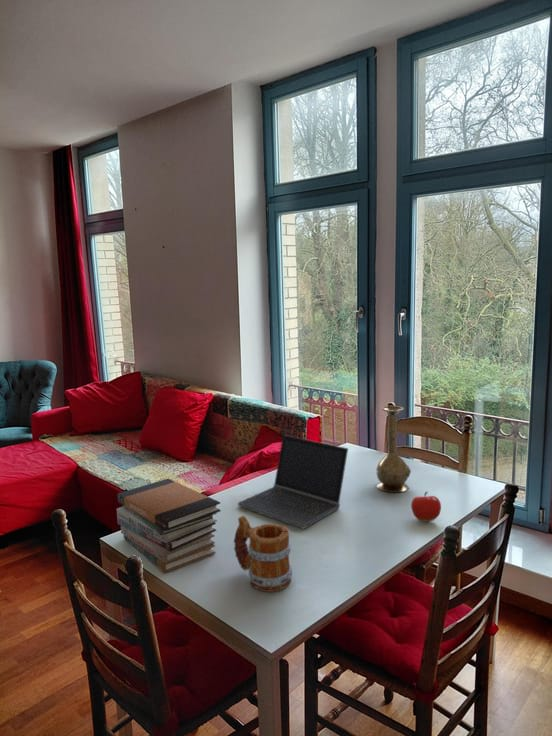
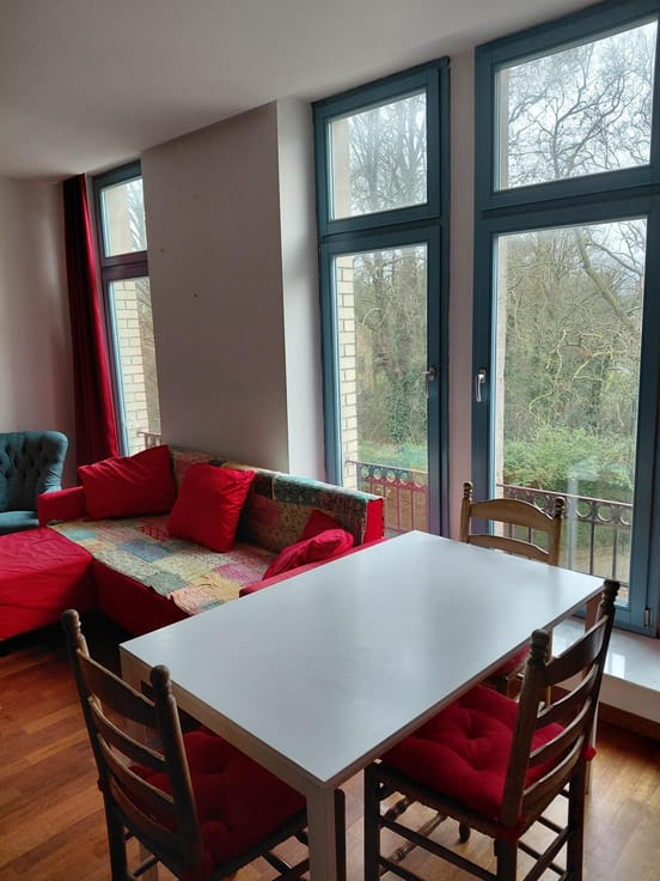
- fruit (425, 507)
- mug (261, 549)
- laptop computer (292, 477)
- book stack (167, 521)
- vase (392, 447)
